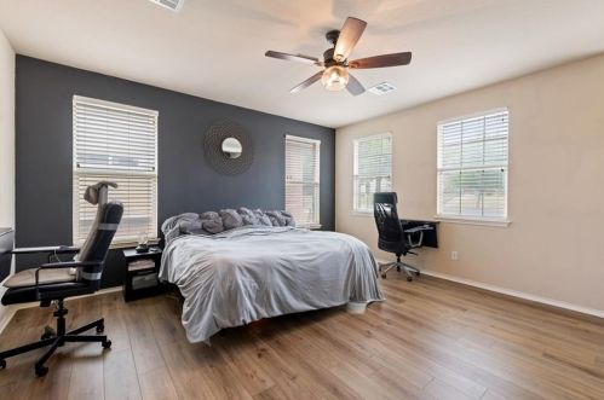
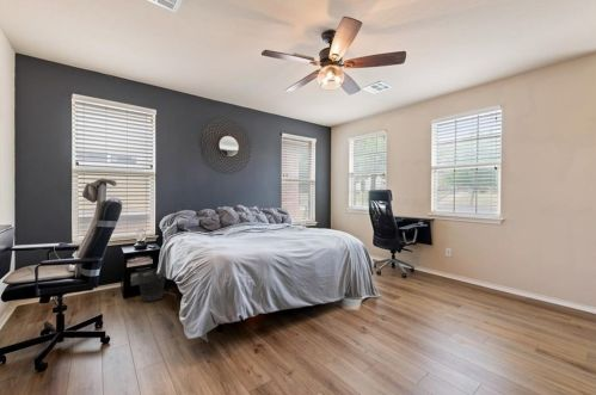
+ wastebasket (152, 284)
